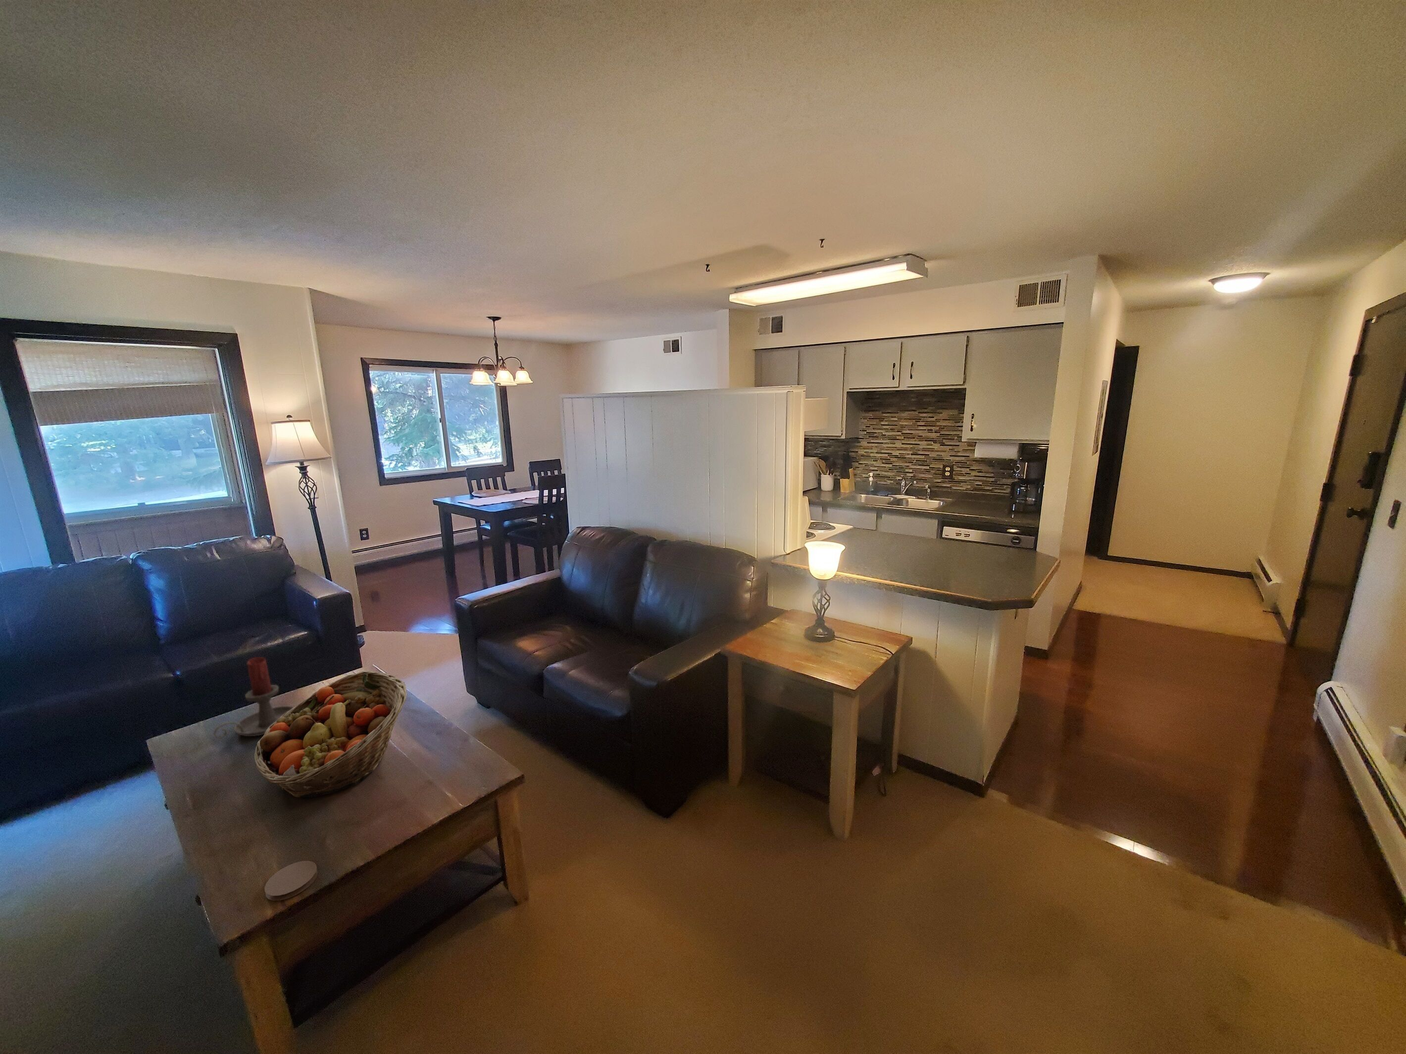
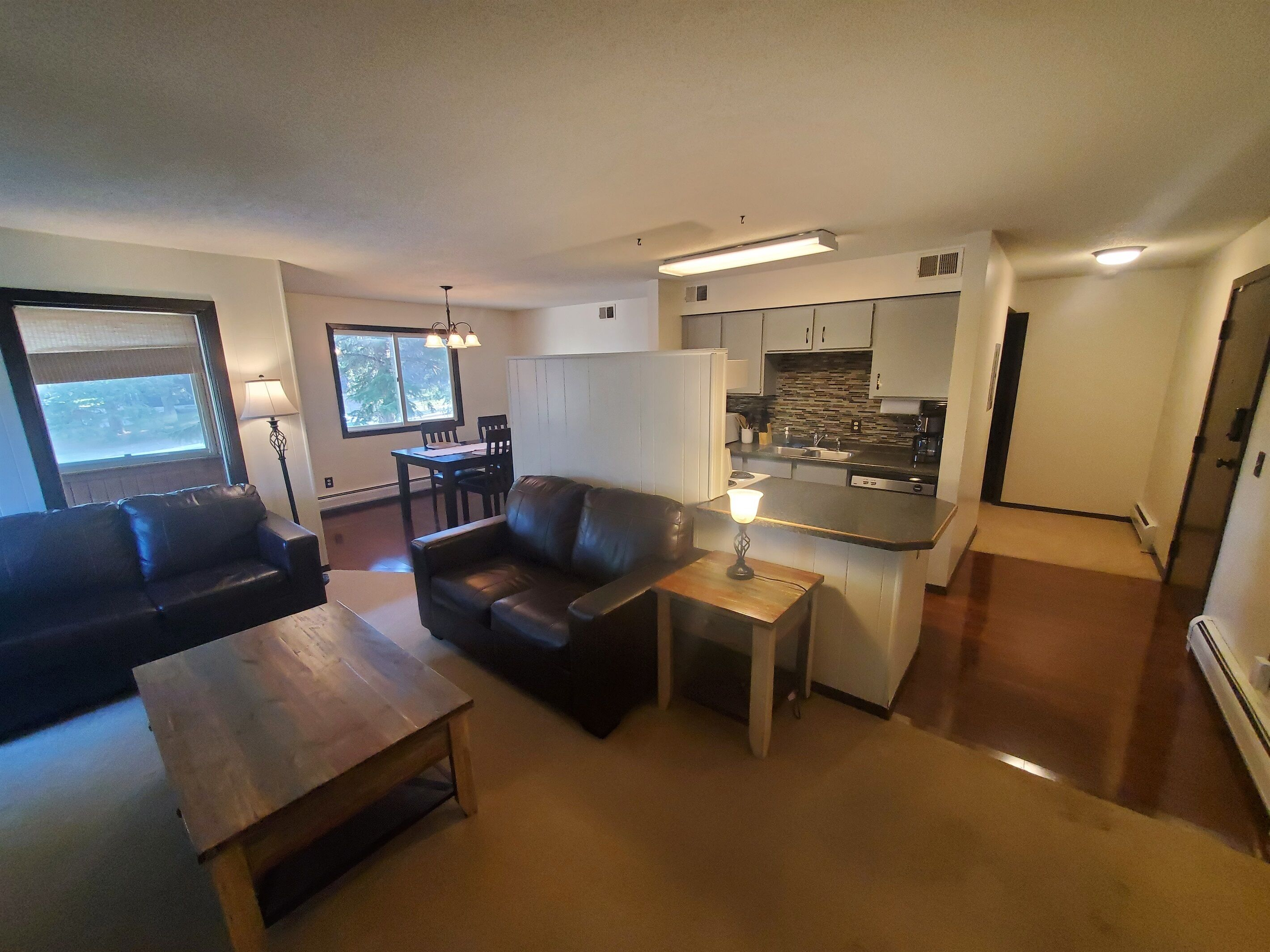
- fruit basket (335, 731)
- coaster (291, 880)
- candle holder (252, 695)
